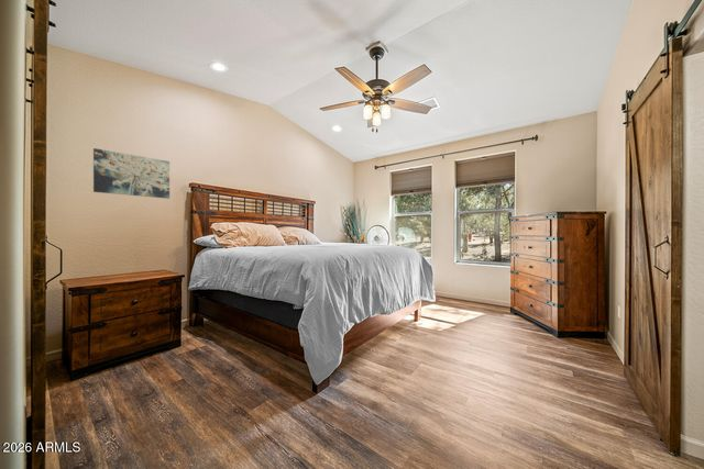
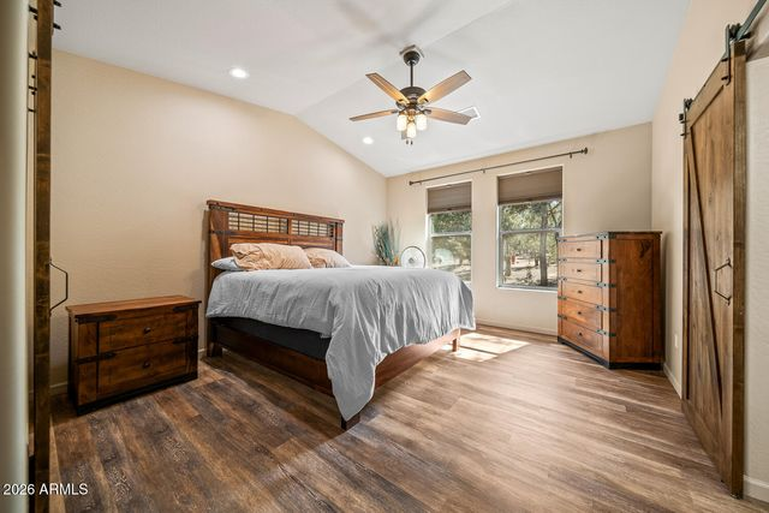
- wall art (134, 175)
